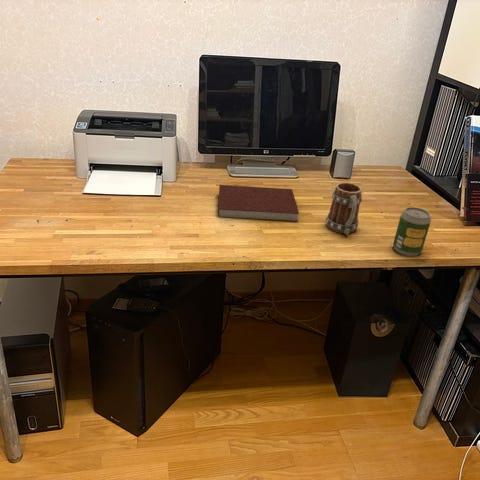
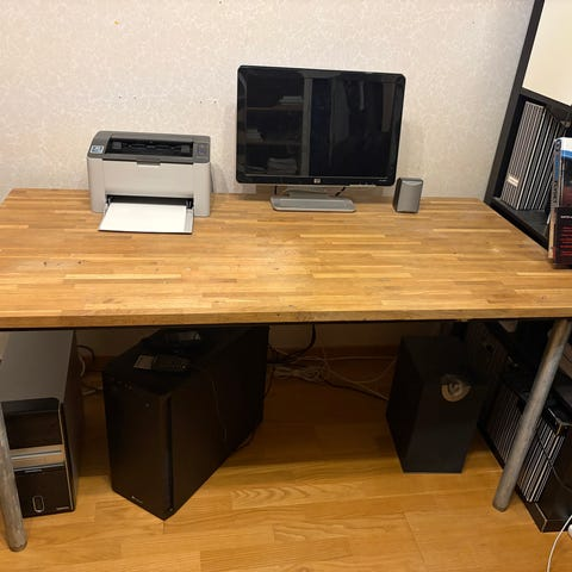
- mug (346, 210)
- soda can (411, 231)
- notebook (256, 202)
